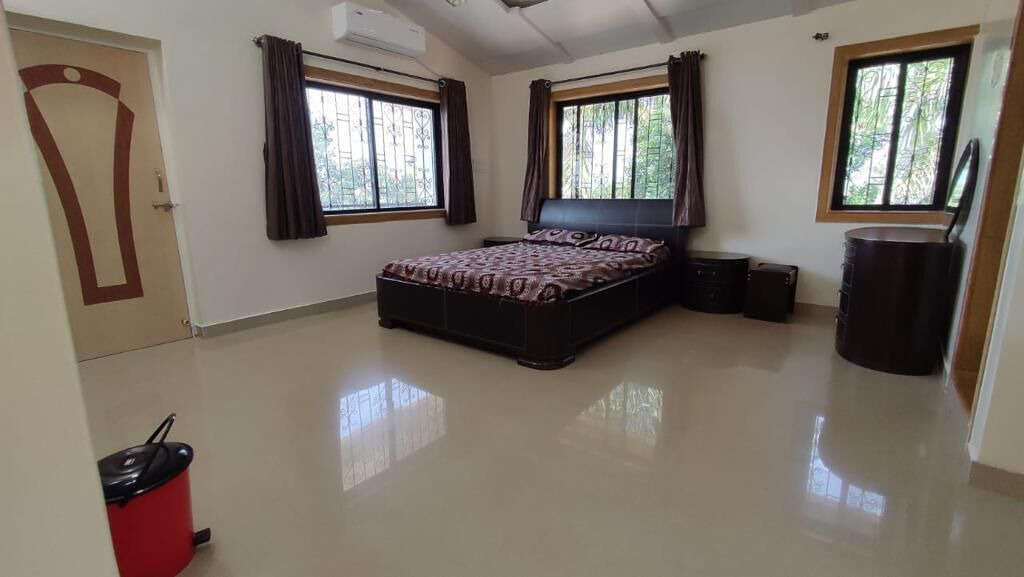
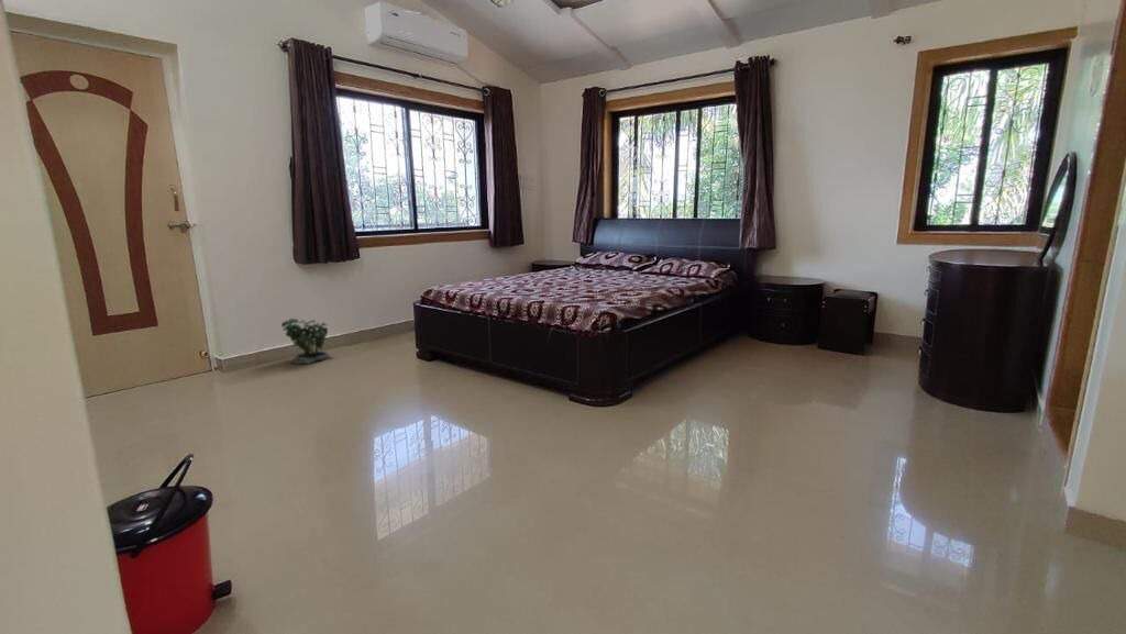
+ potted plant (306, 337)
